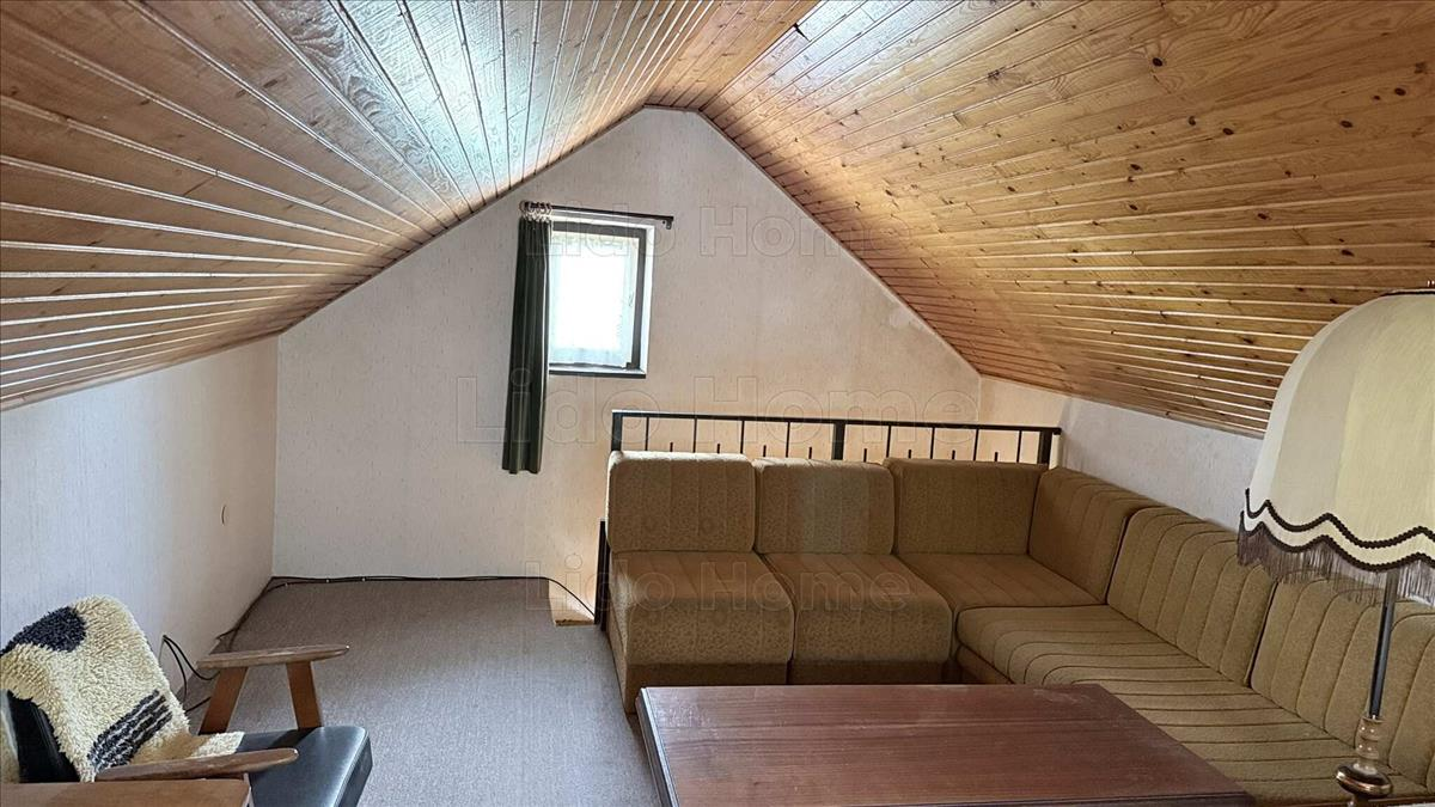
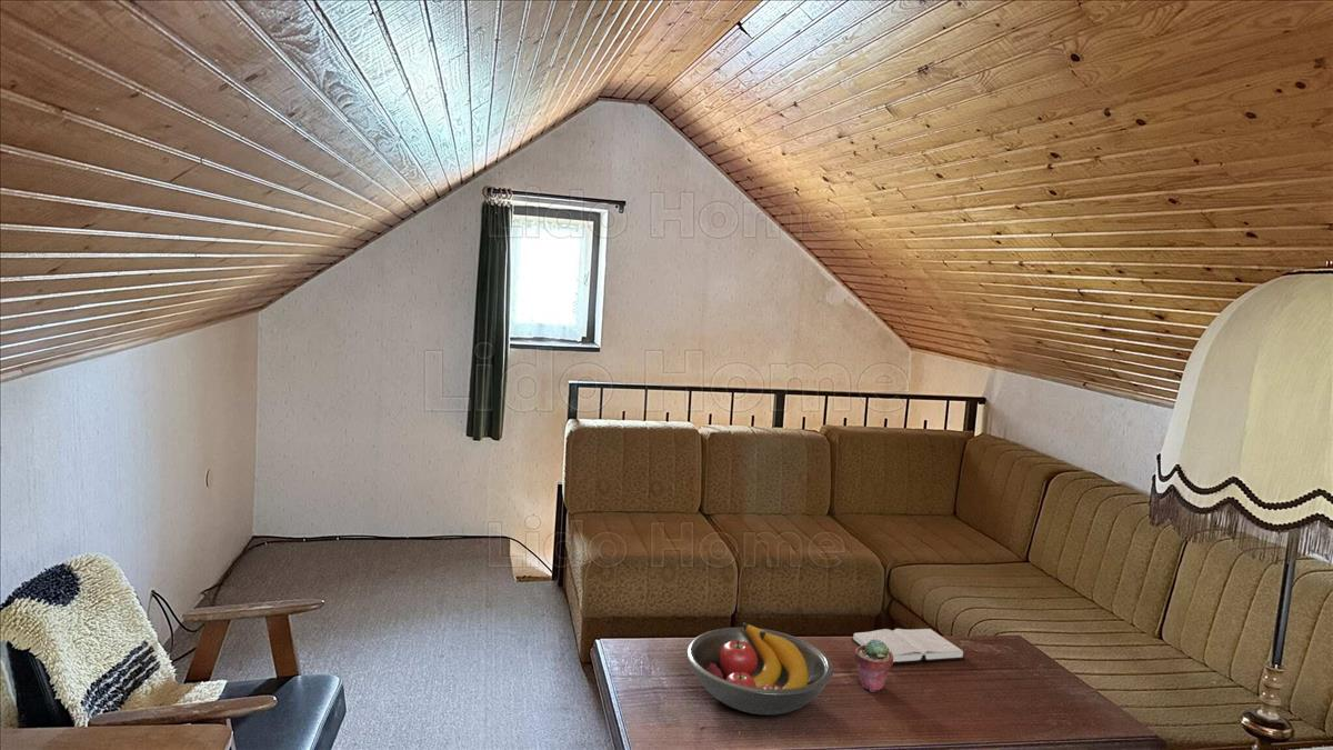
+ fruit bowl (758, 671)
+ potted succulent (873, 662)
+ hardback book (906, 644)
